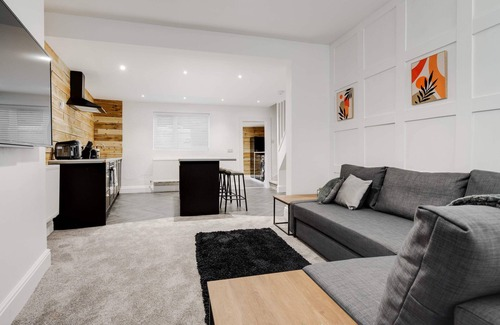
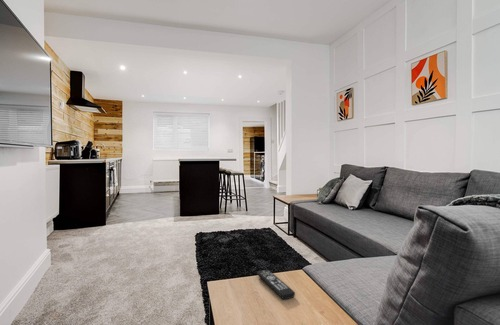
+ remote control (274, 283)
